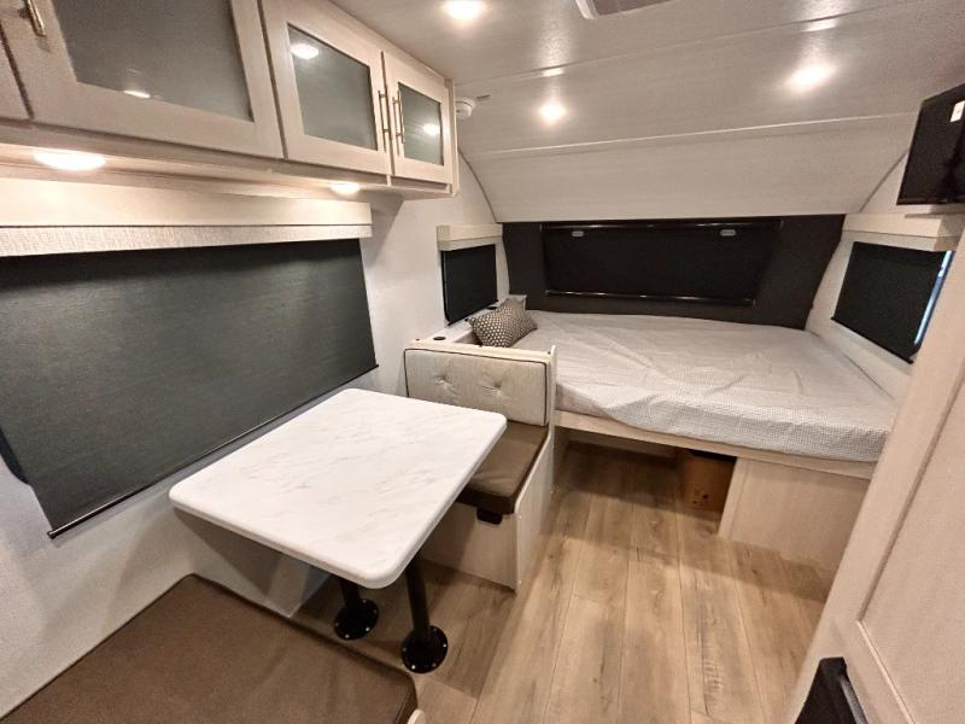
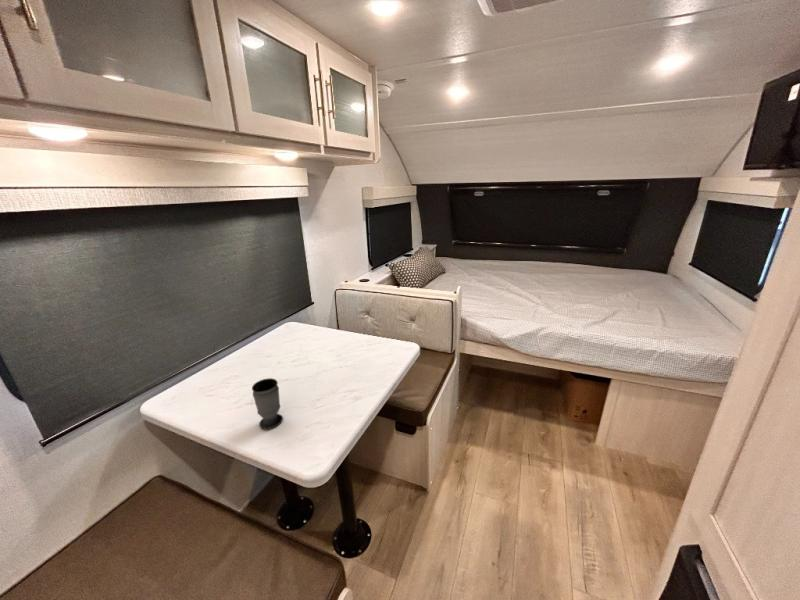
+ cup (268, 403)
